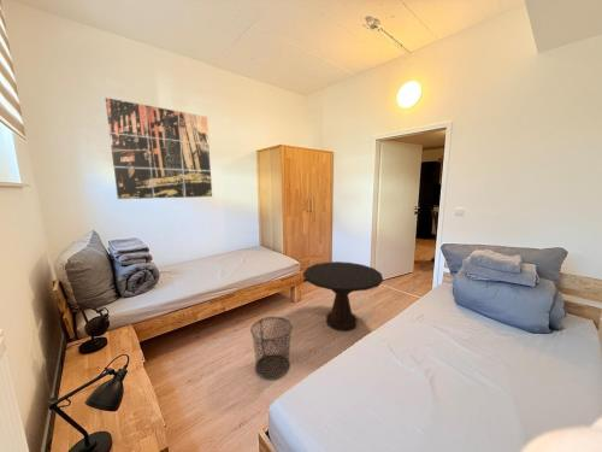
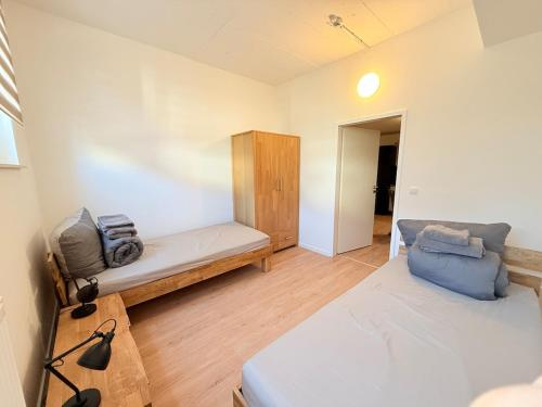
- wall art (166, 154)
- side table (341, 298)
- waste bin (272, 346)
